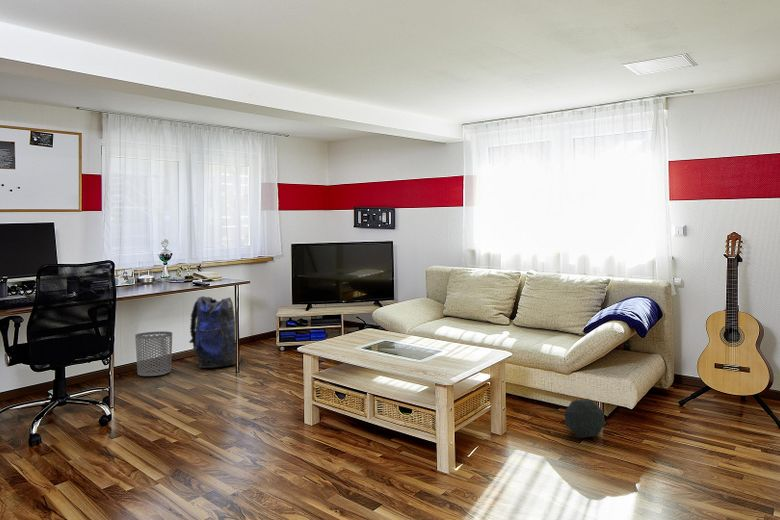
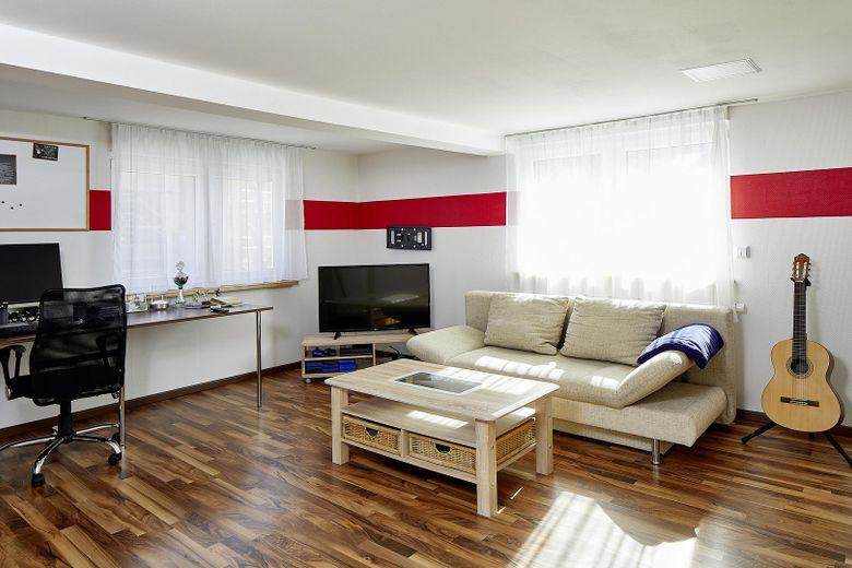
- waste bin (154, 353)
- backpack (212, 329)
- ball (584, 418)
